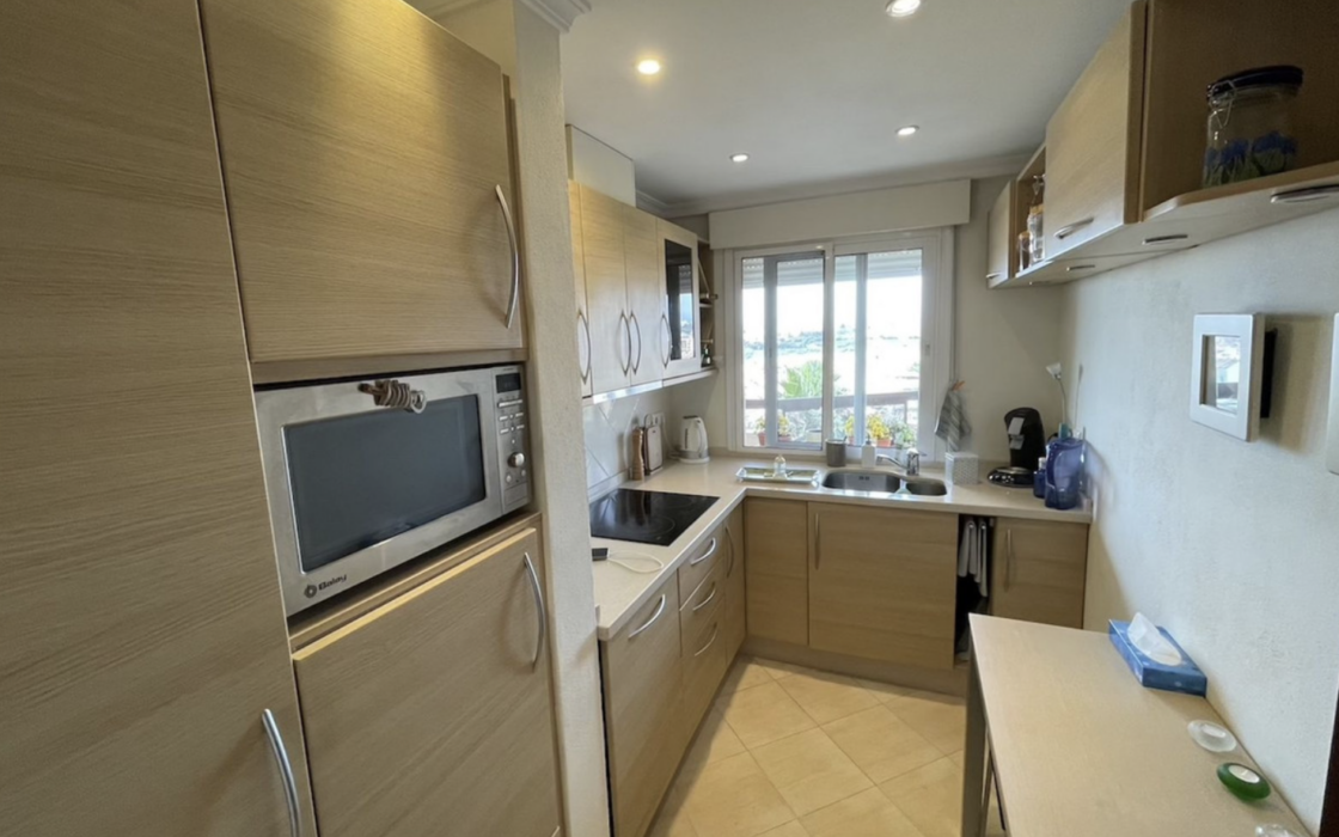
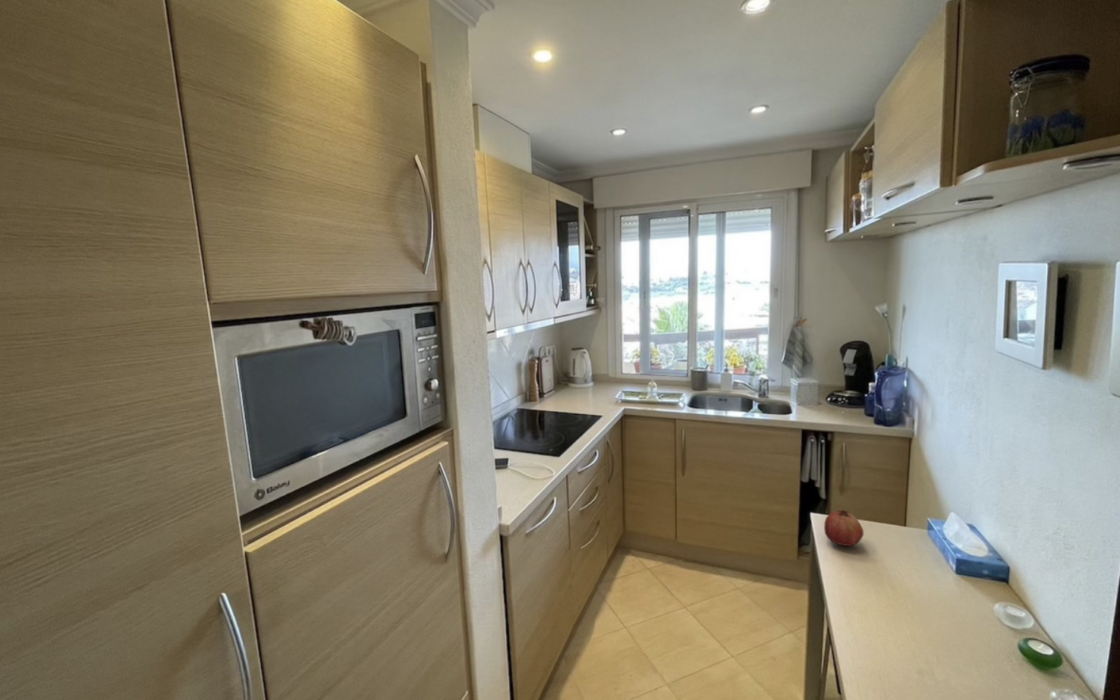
+ fruit (842, 527)
